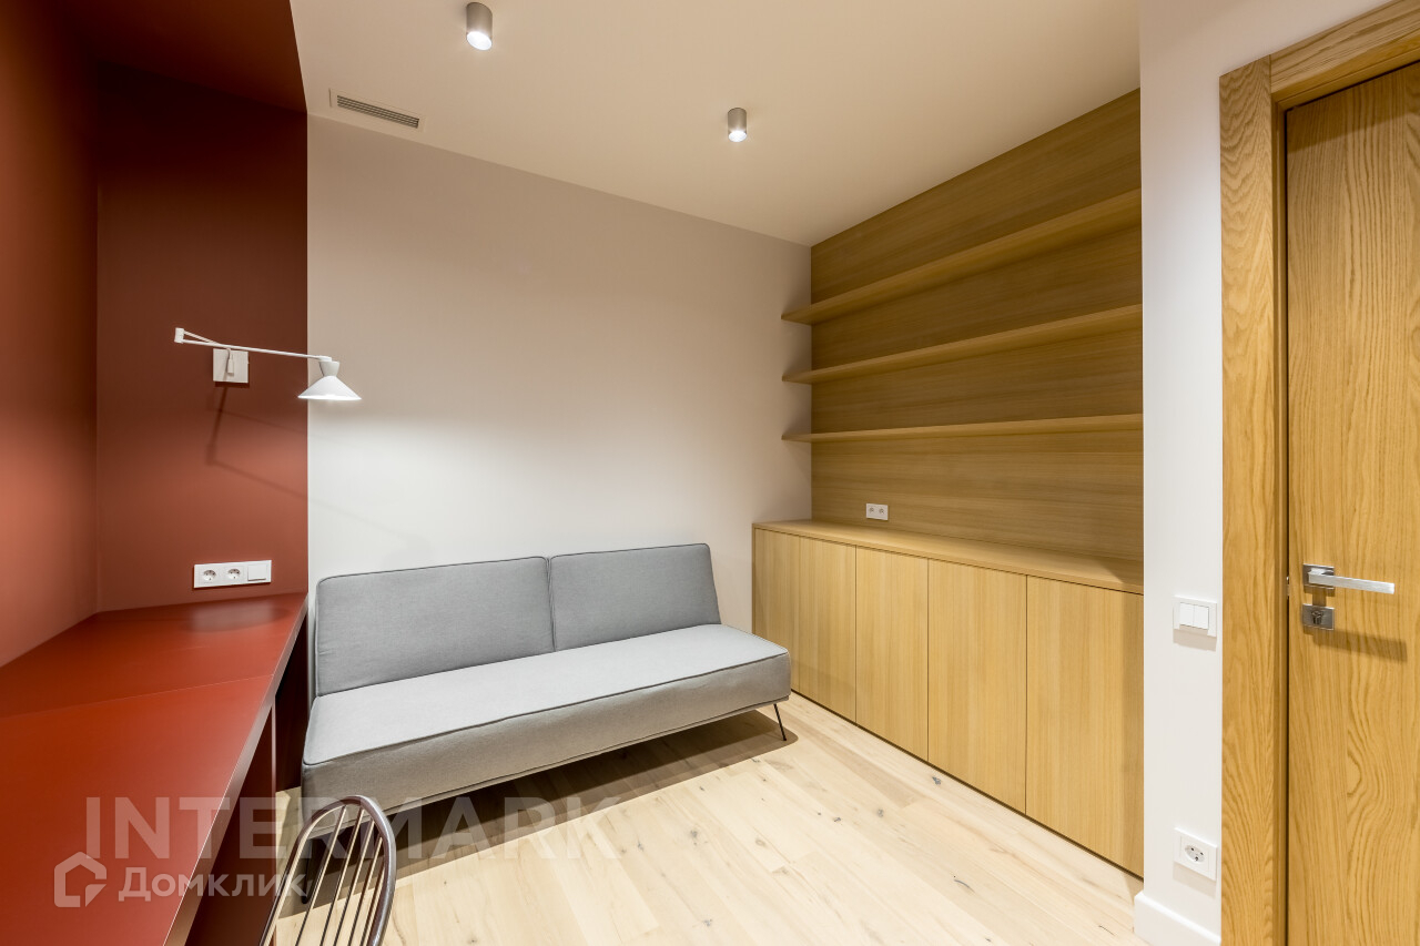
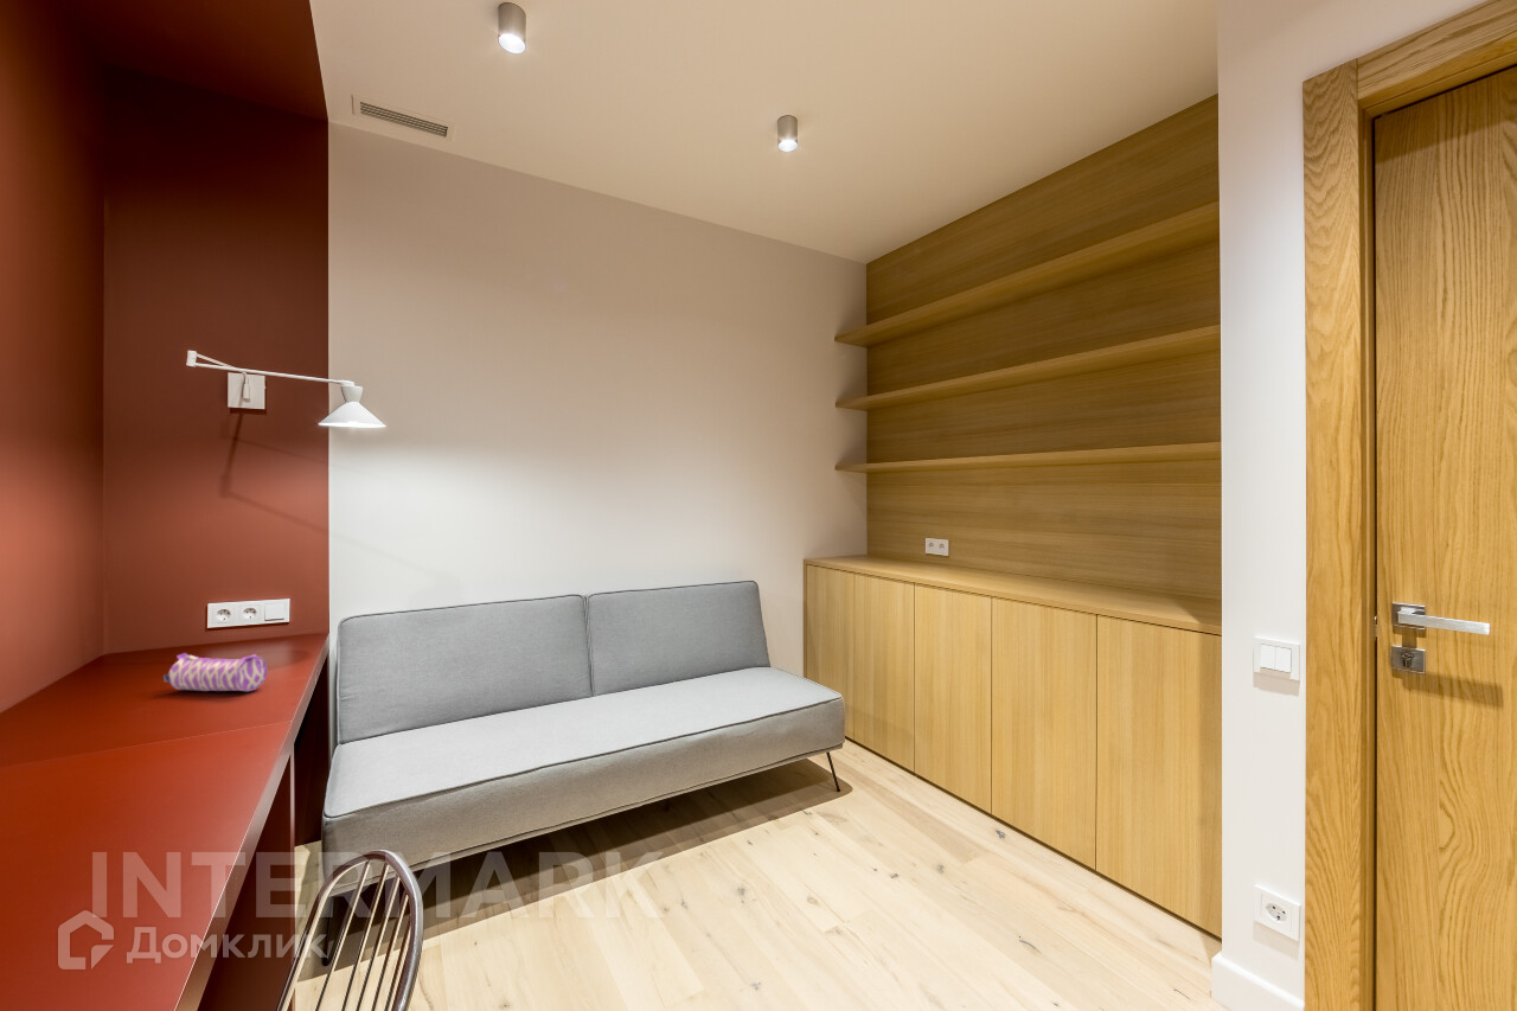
+ pencil case (218, 671)
